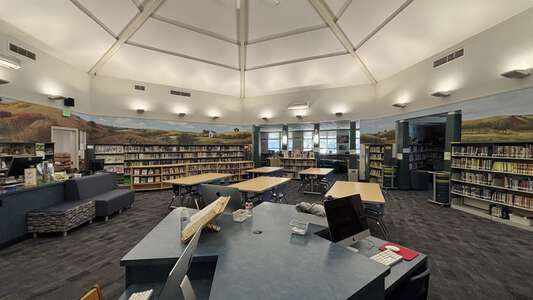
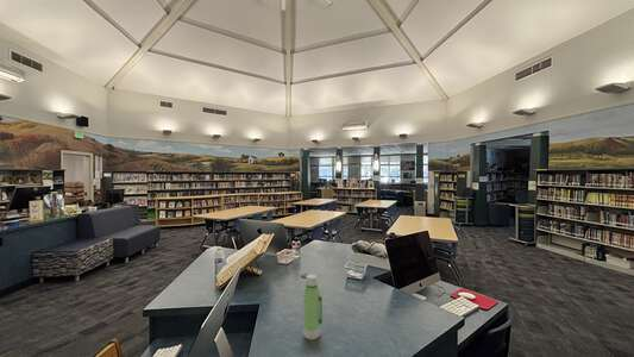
+ water bottle (312, 305)
